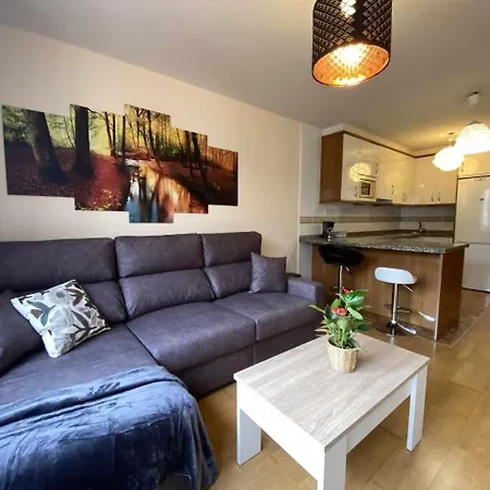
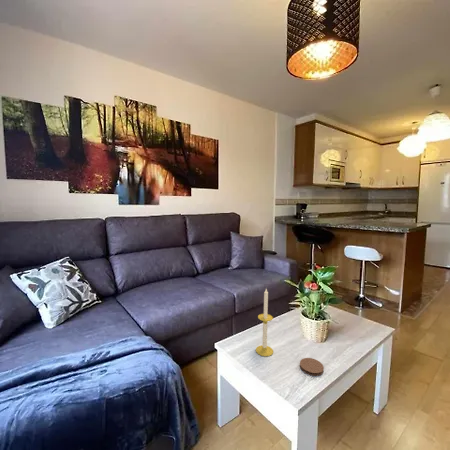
+ coaster (311, 366)
+ candle (265, 319)
